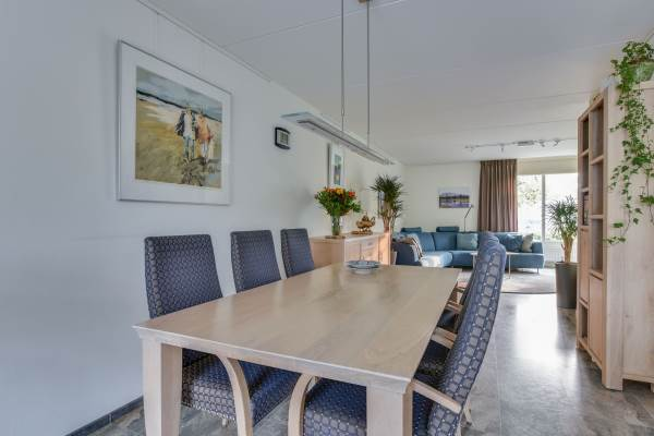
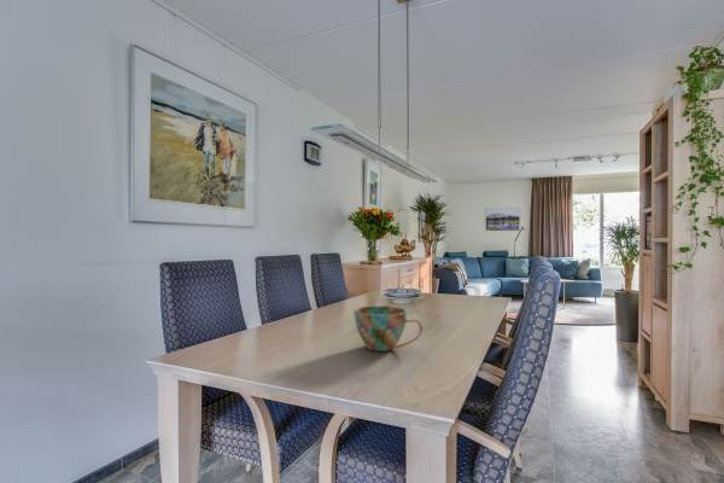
+ cup (387, 328)
